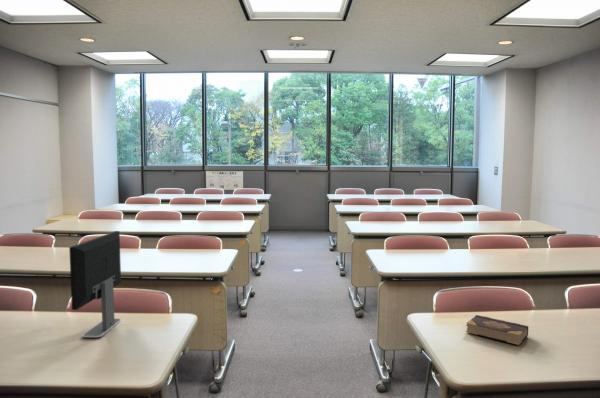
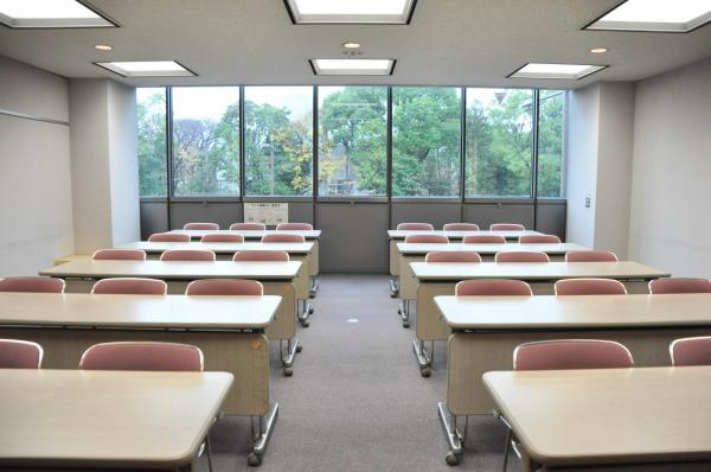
- book (492, 328)
- computer monitor (100, 283)
